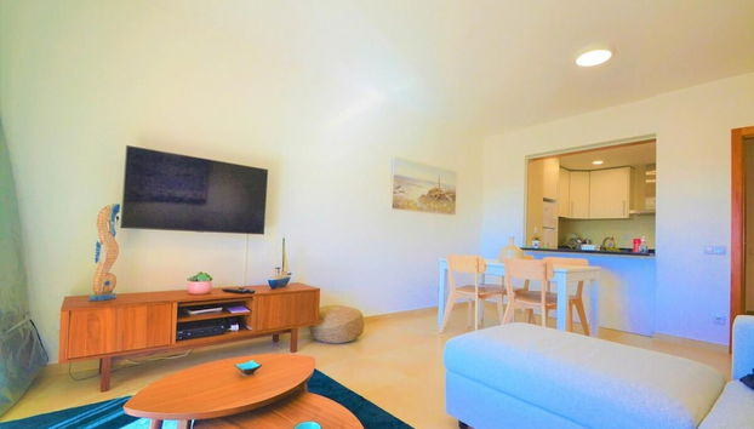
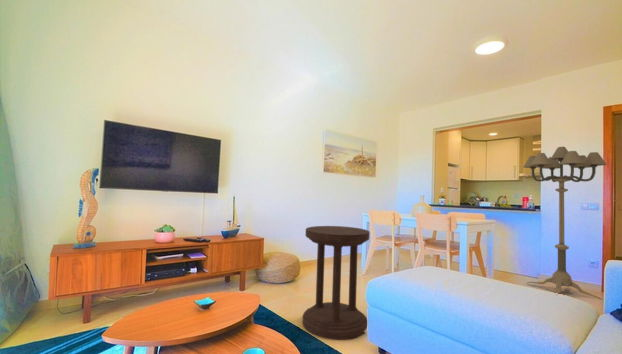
+ floor lamp (561, 218)
+ side table (335, 276)
